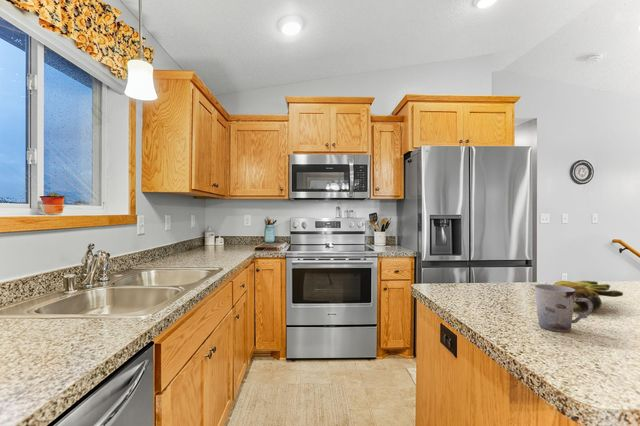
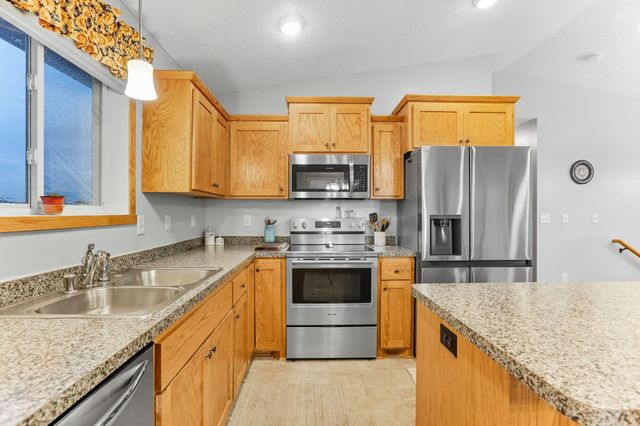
- cup (562, 308)
- banana bunch (585, 295)
